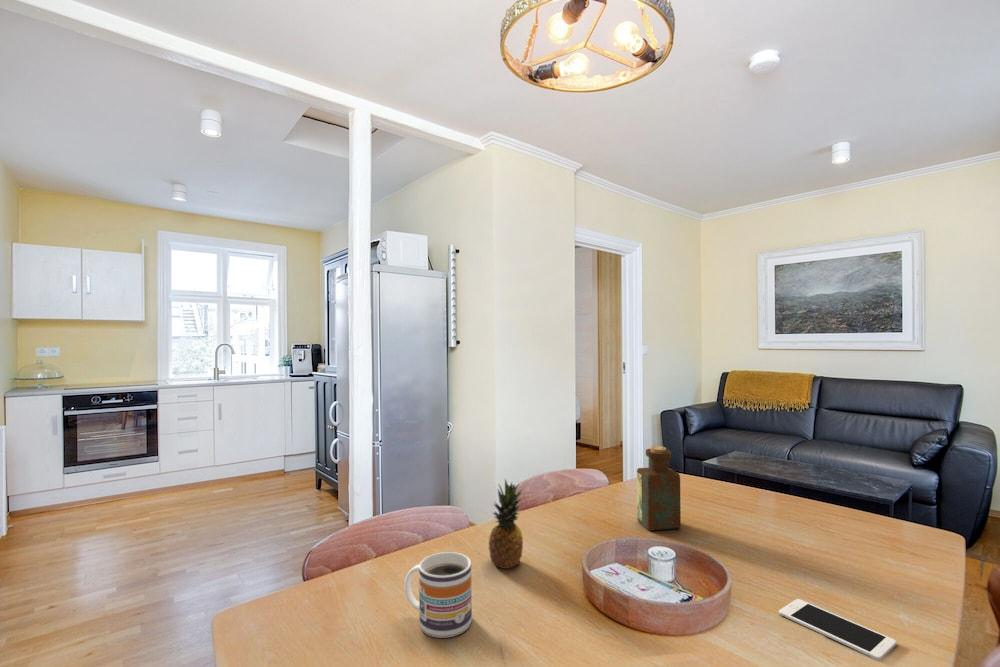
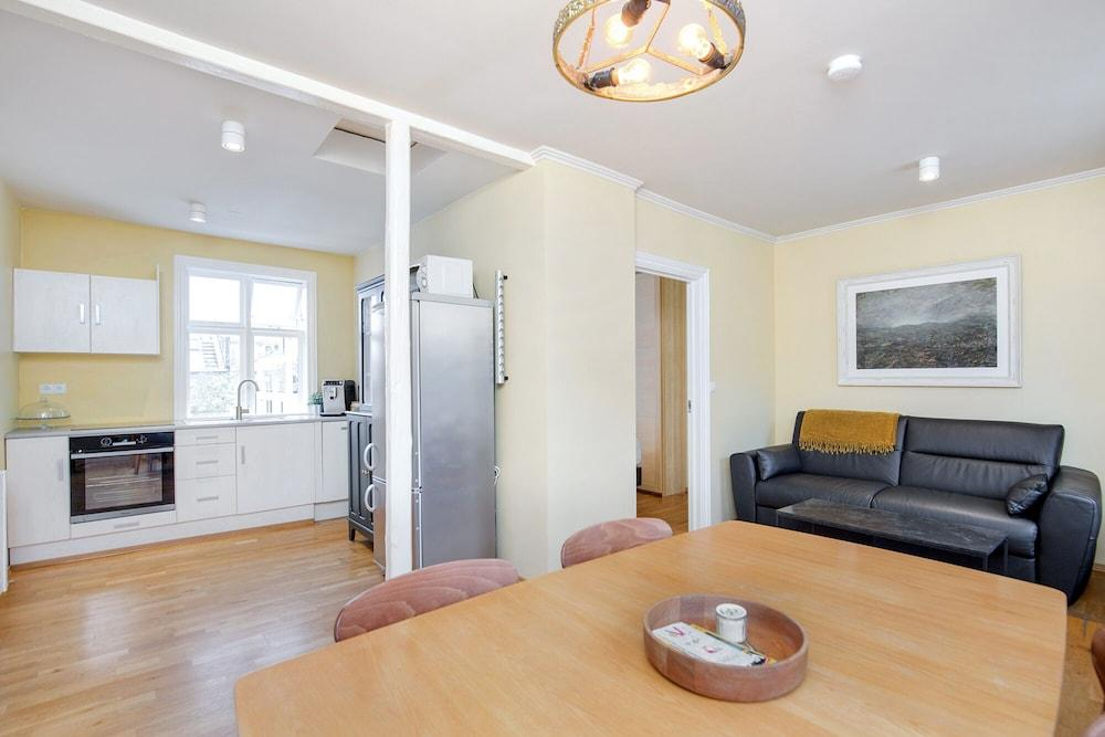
- bottle (658, 486)
- fruit (506, 521)
- cell phone (834, 626)
- mug (441, 590)
